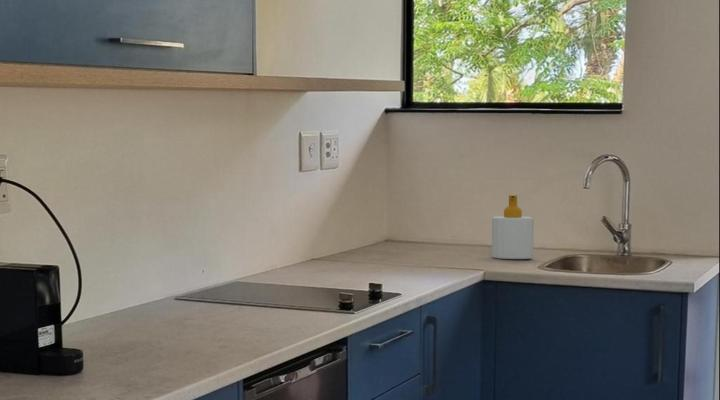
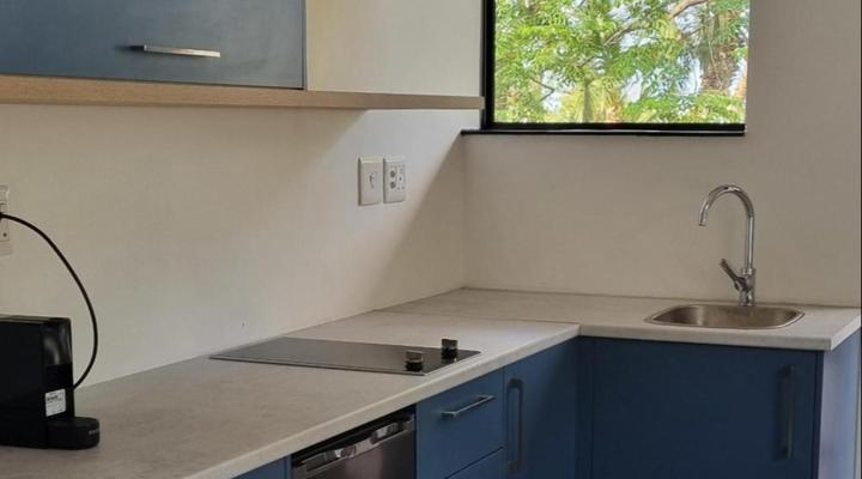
- soap bottle (512, 226)
